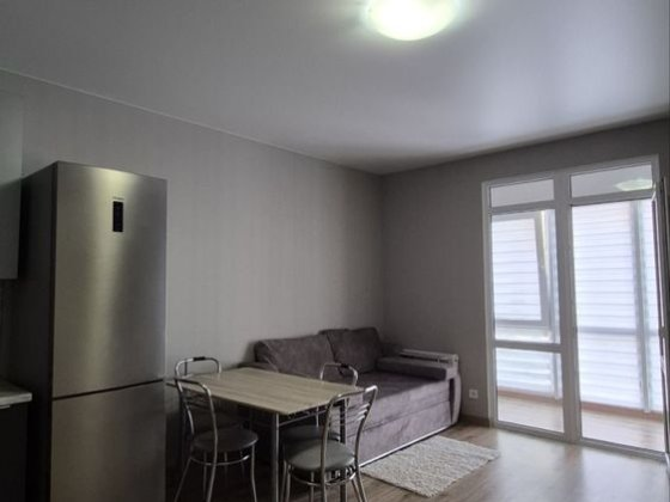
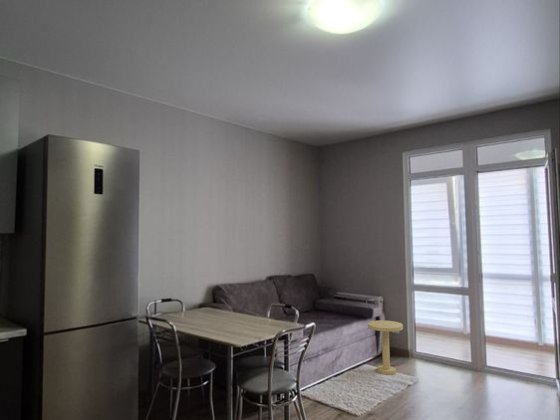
+ side table (385, 347)
